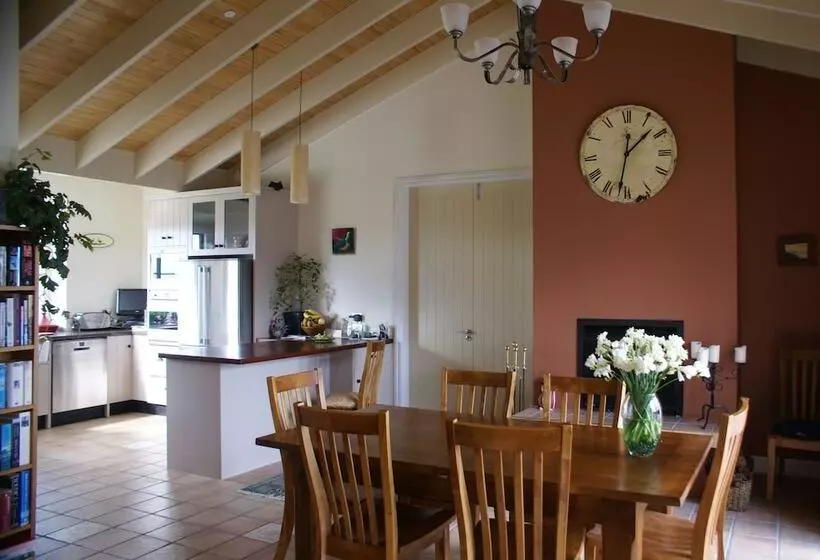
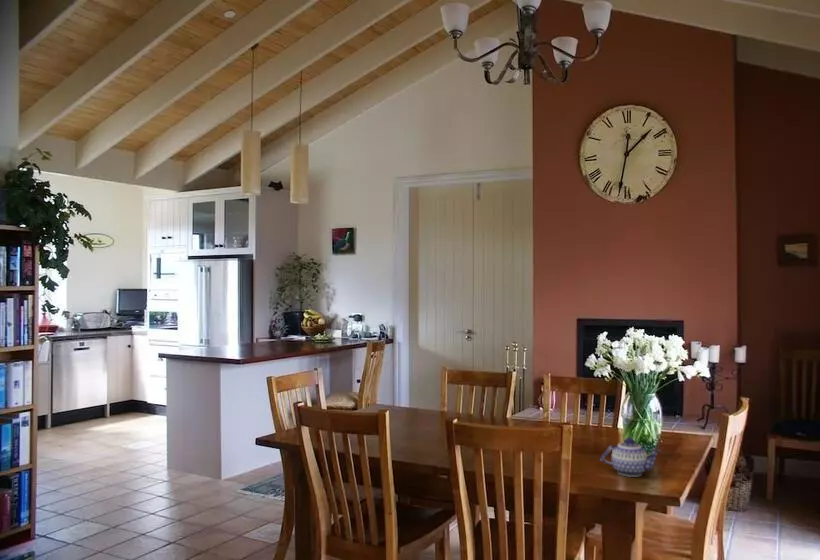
+ teapot (630, 455)
